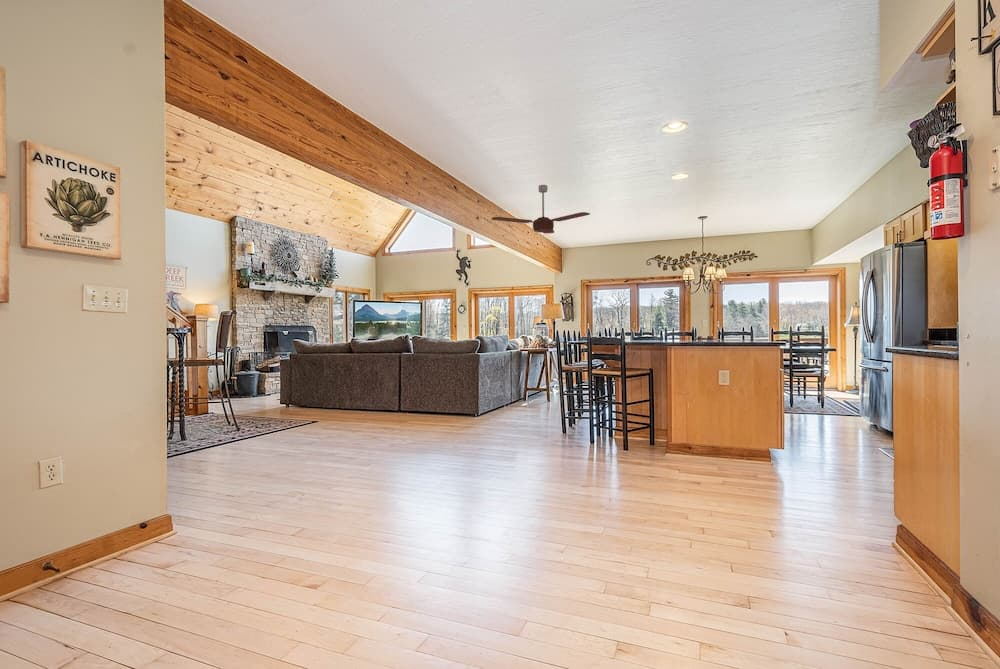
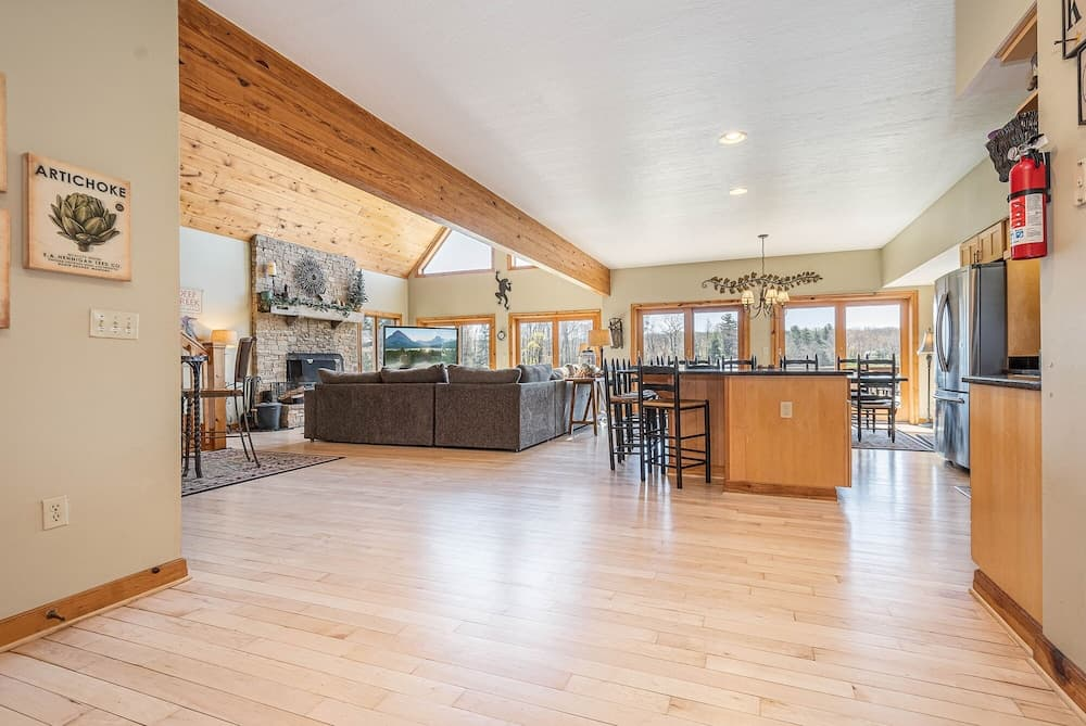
- ceiling fan (542, 210)
